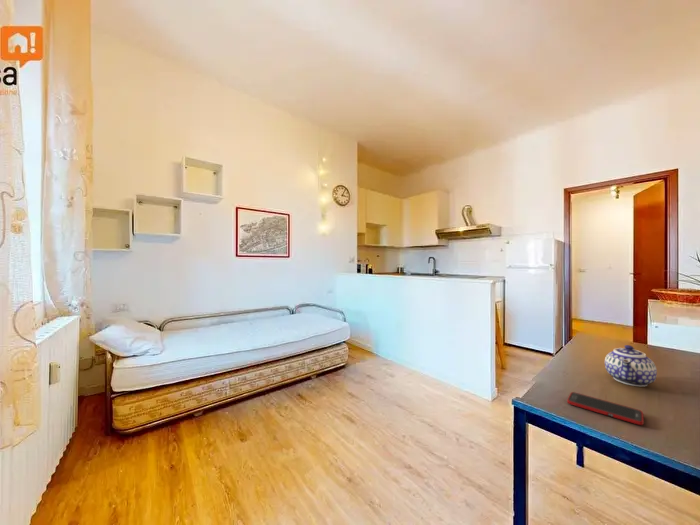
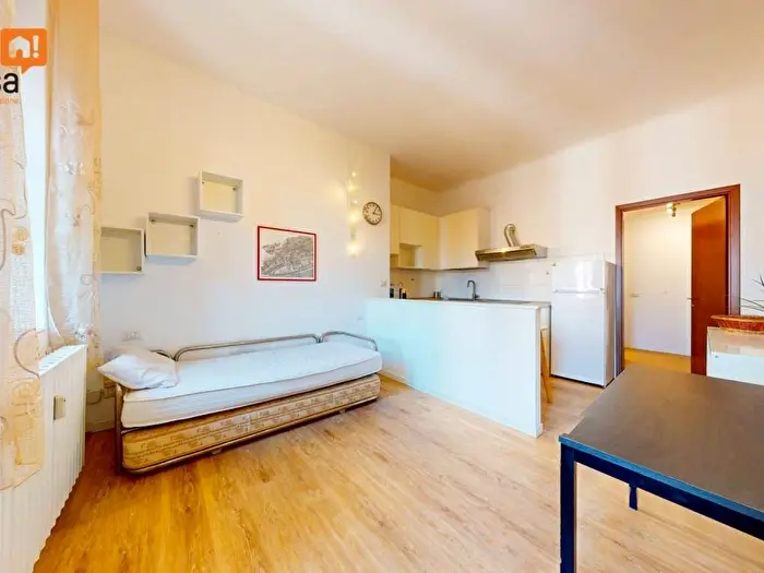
- cell phone (603, 407)
- teapot (629, 363)
